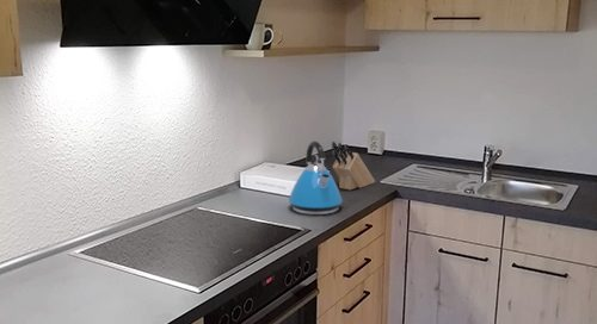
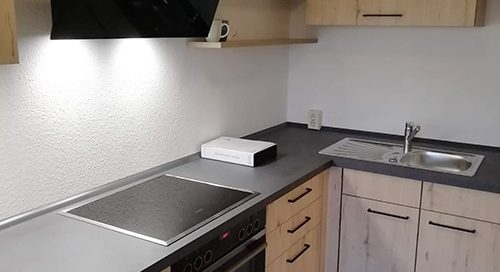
- knife block (352, 162)
- kettle (314, 174)
